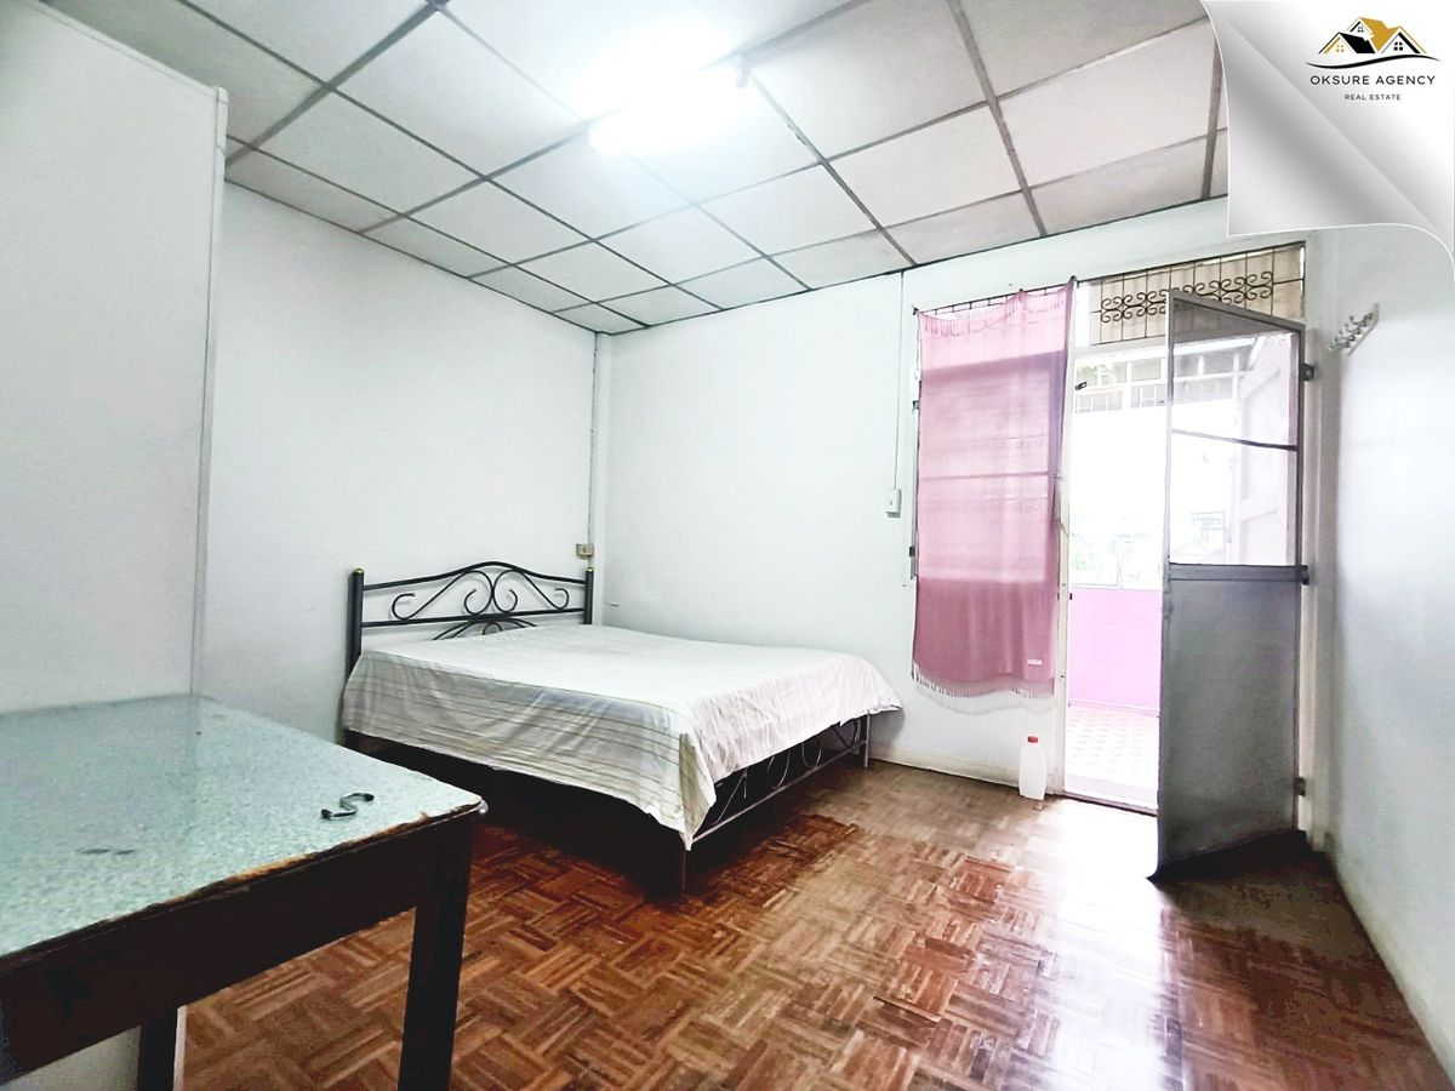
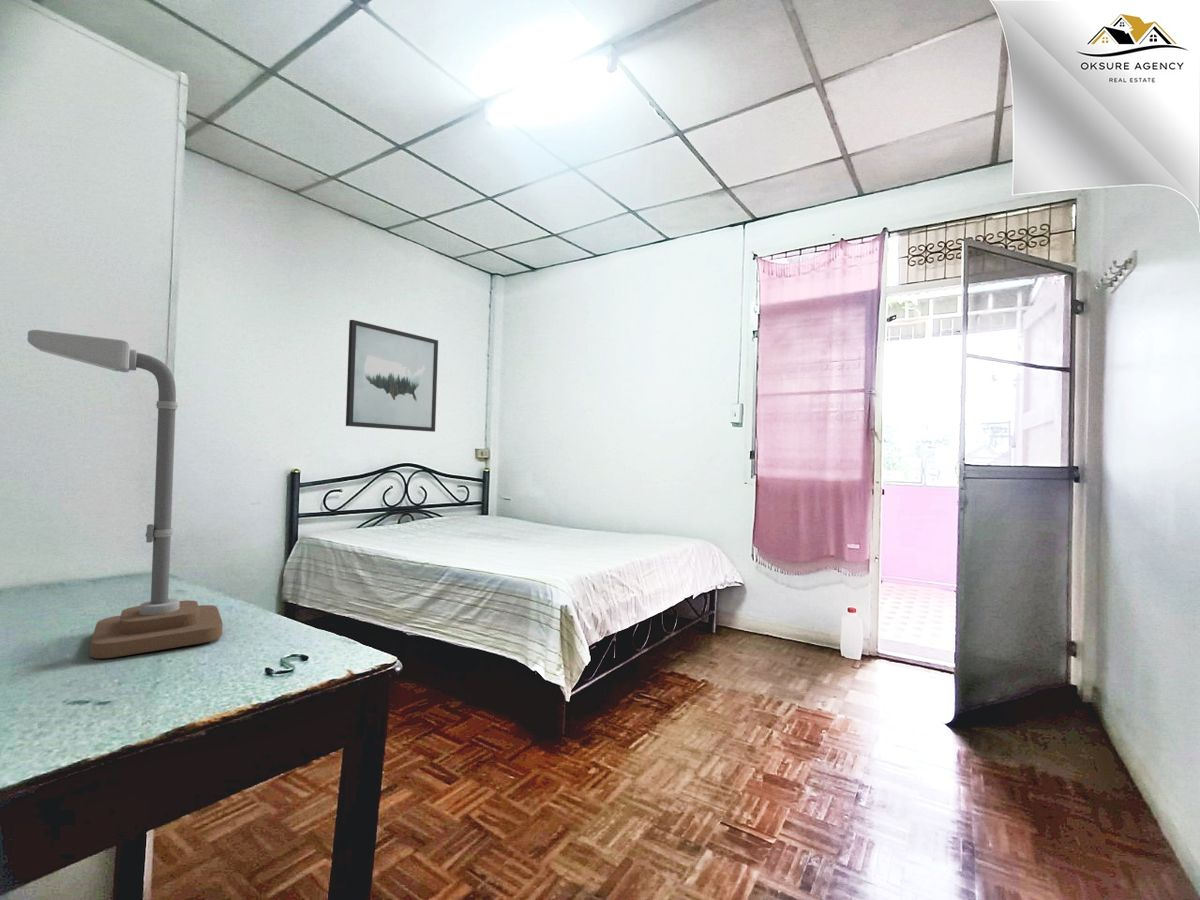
+ desk lamp (155, 491)
+ wall art (395, 380)
